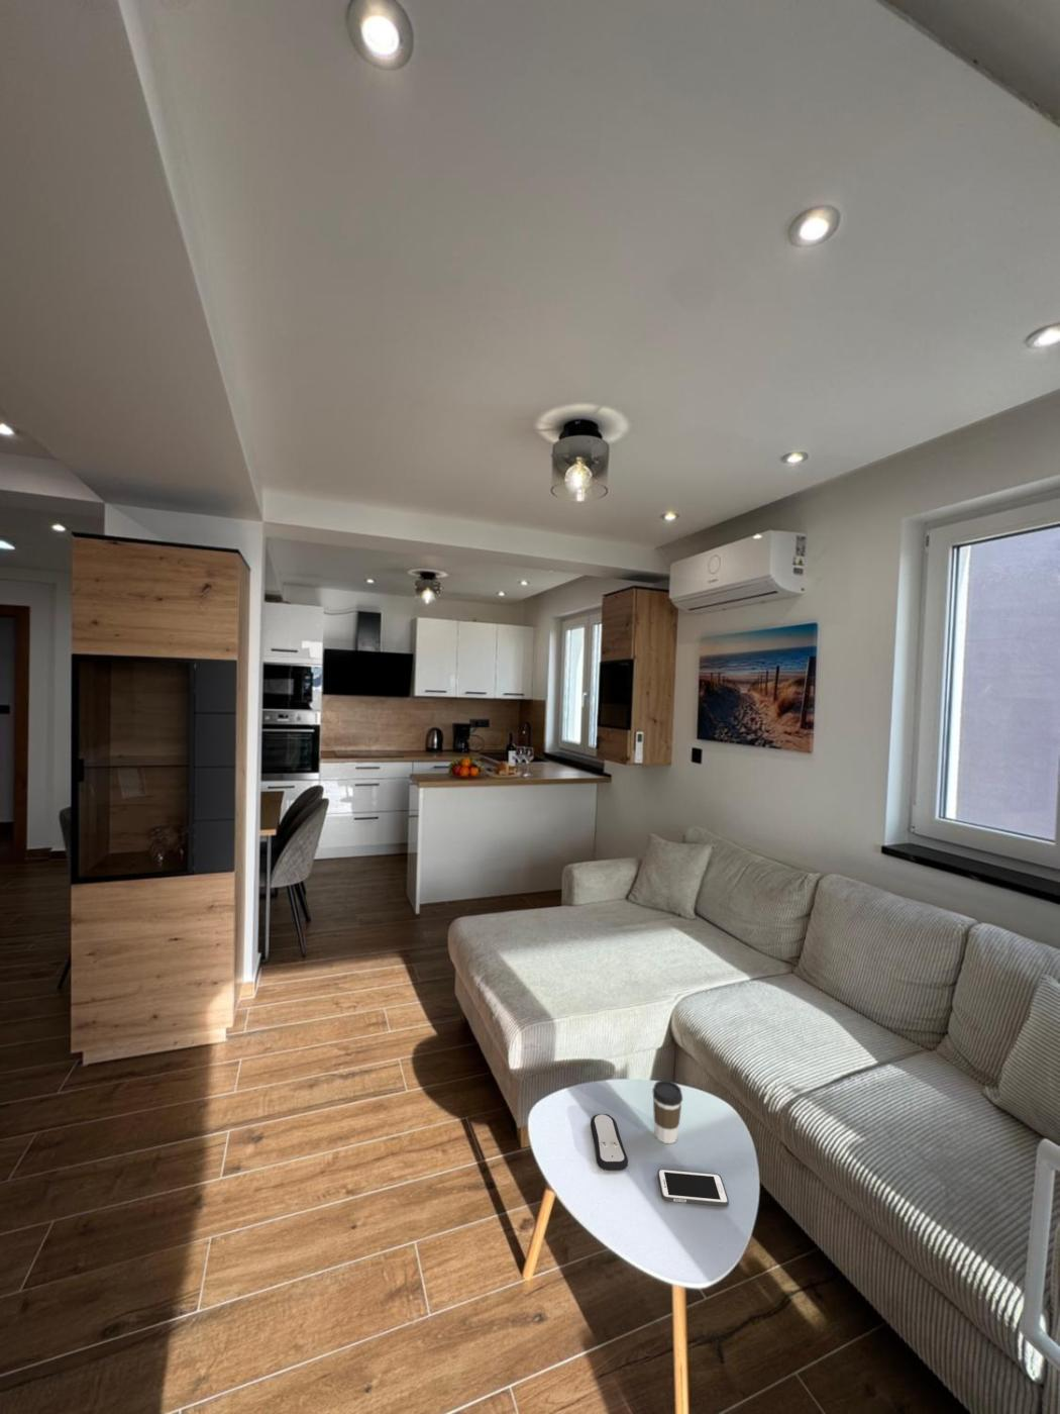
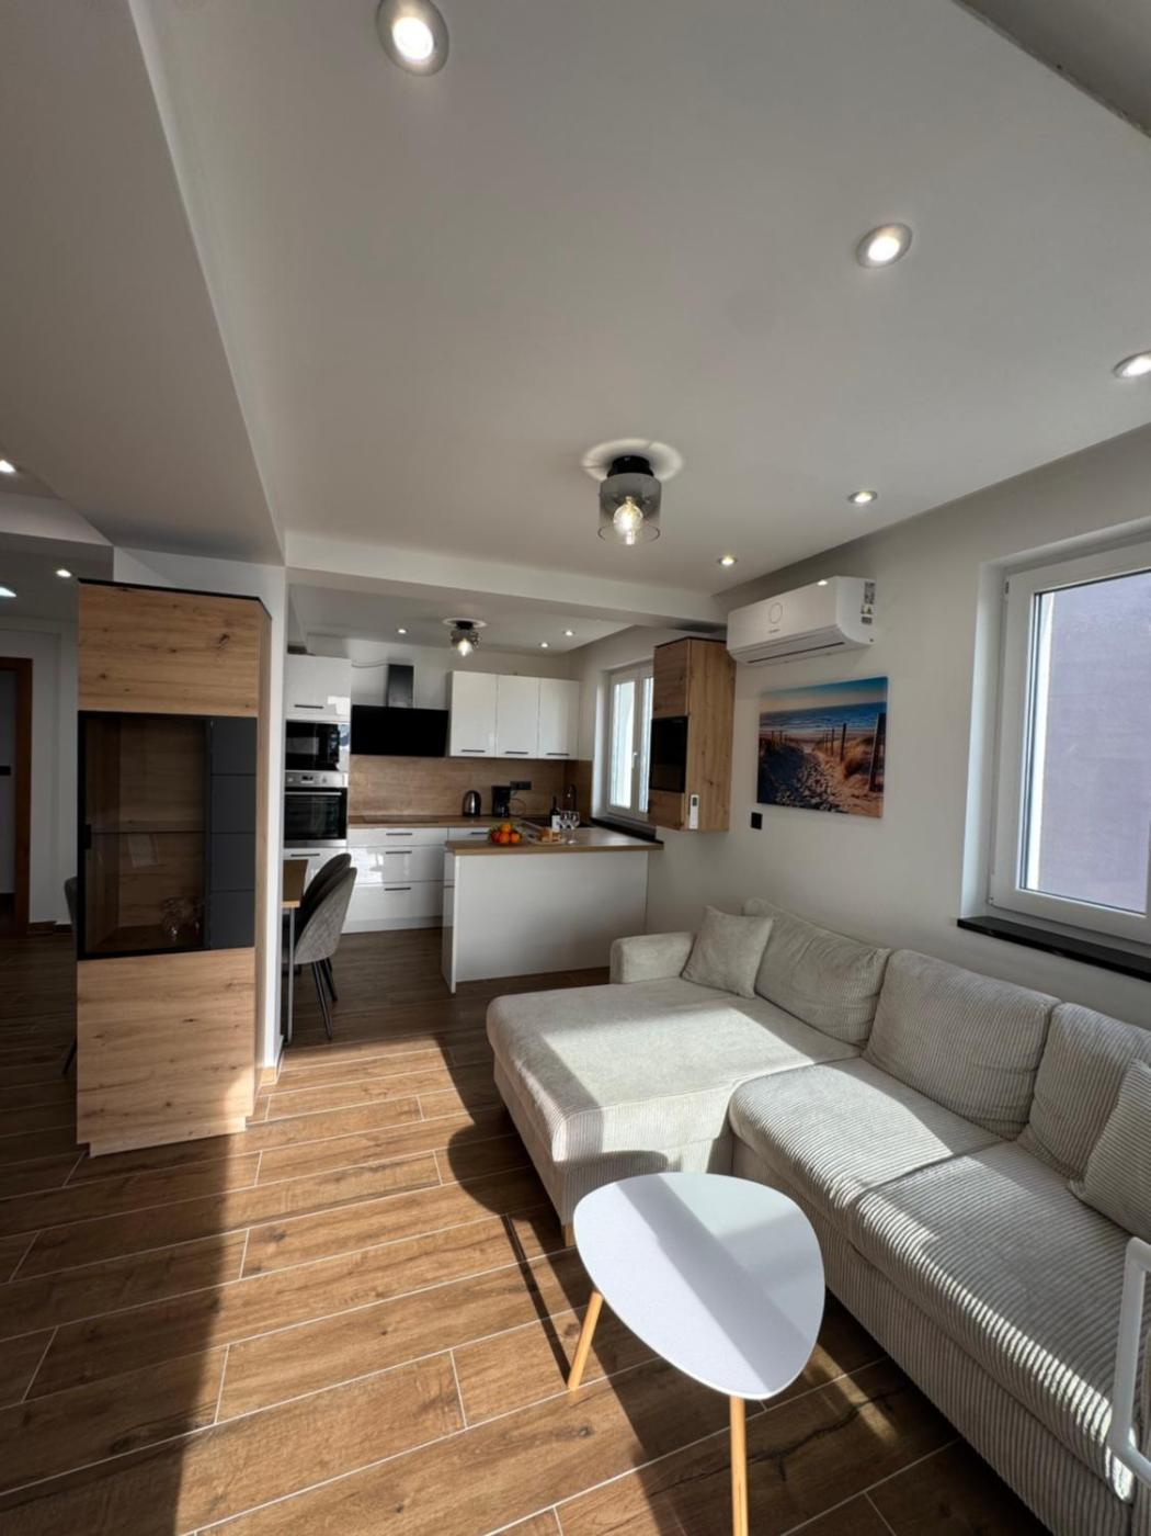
- remote control (607, 1140)
- coffee cup (666, 1112)
- cell phone (691, 1187)
